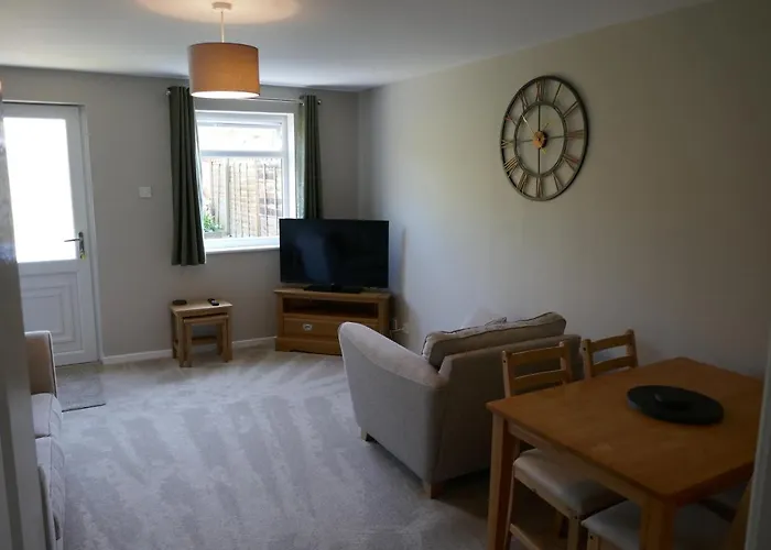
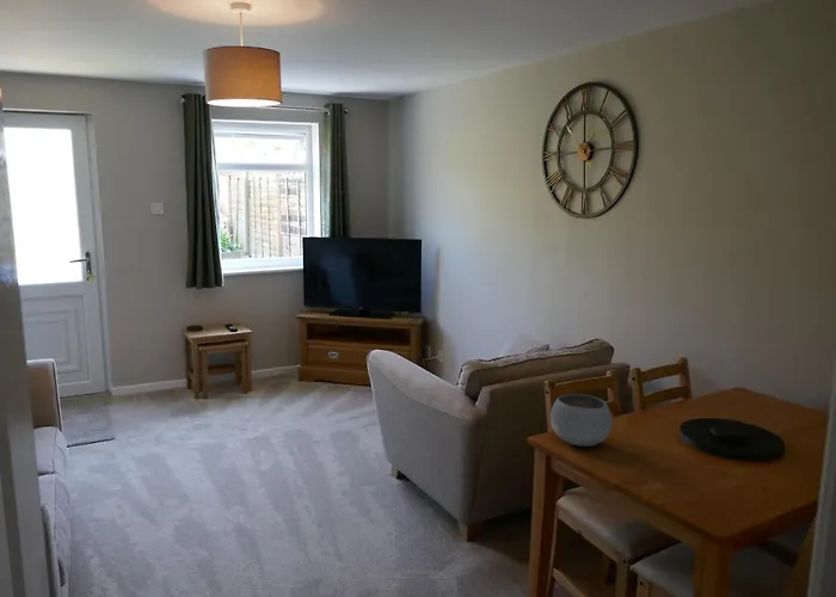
+ bowl (580, 421)
